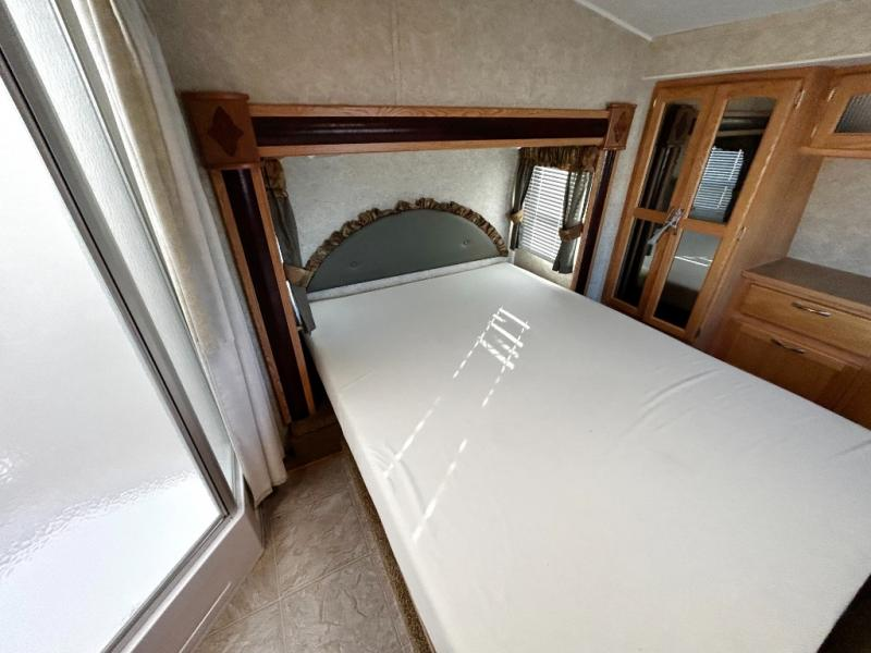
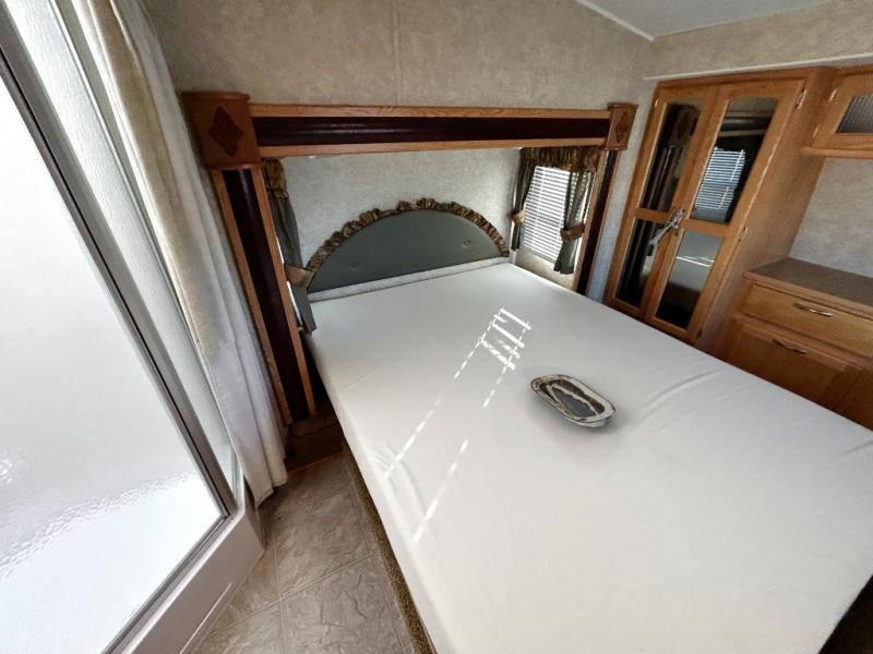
+ tray (571, 398)
